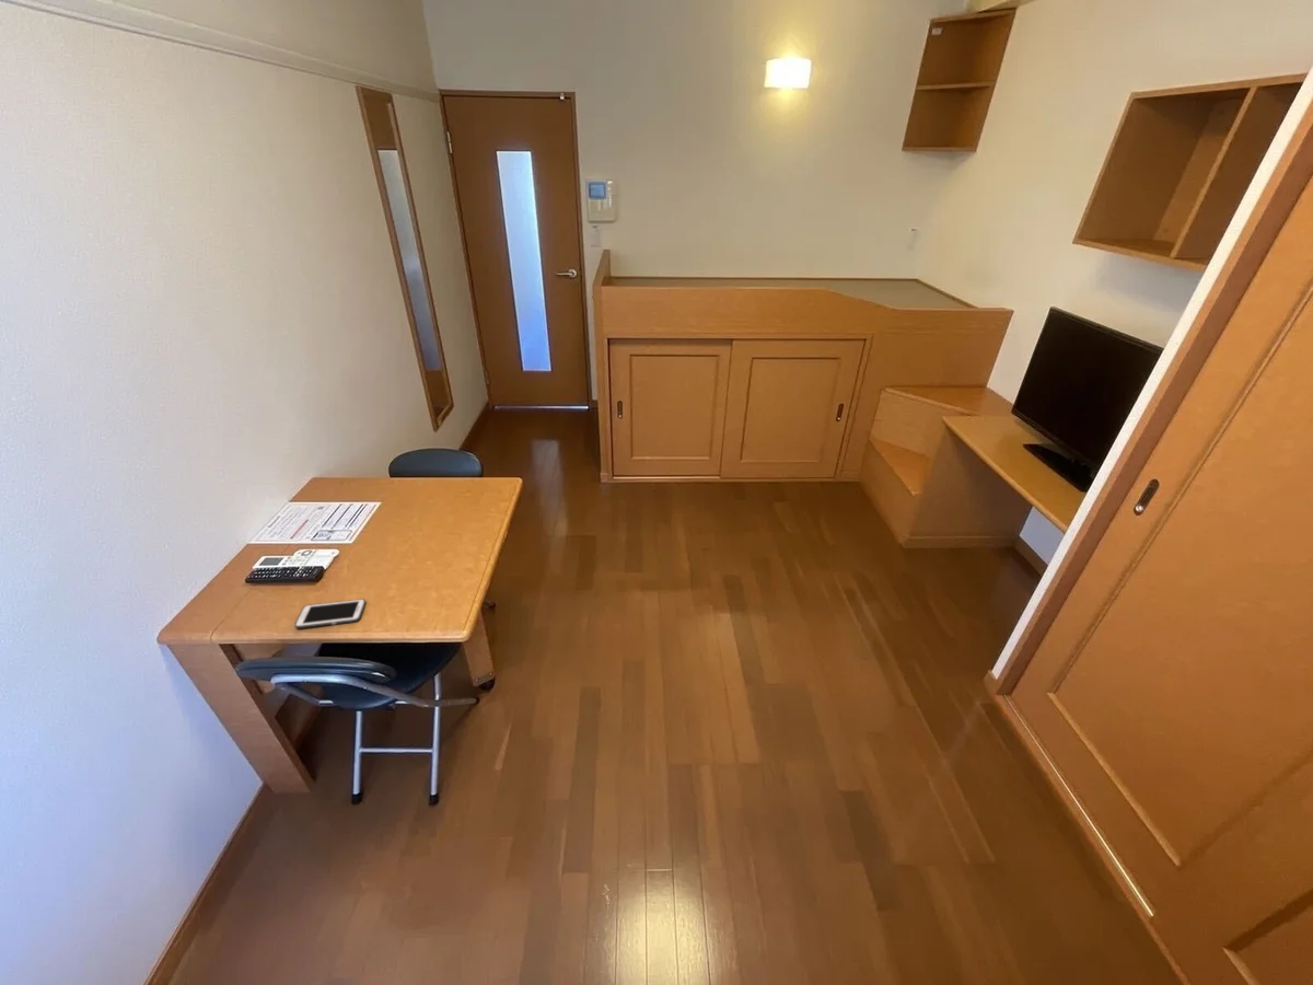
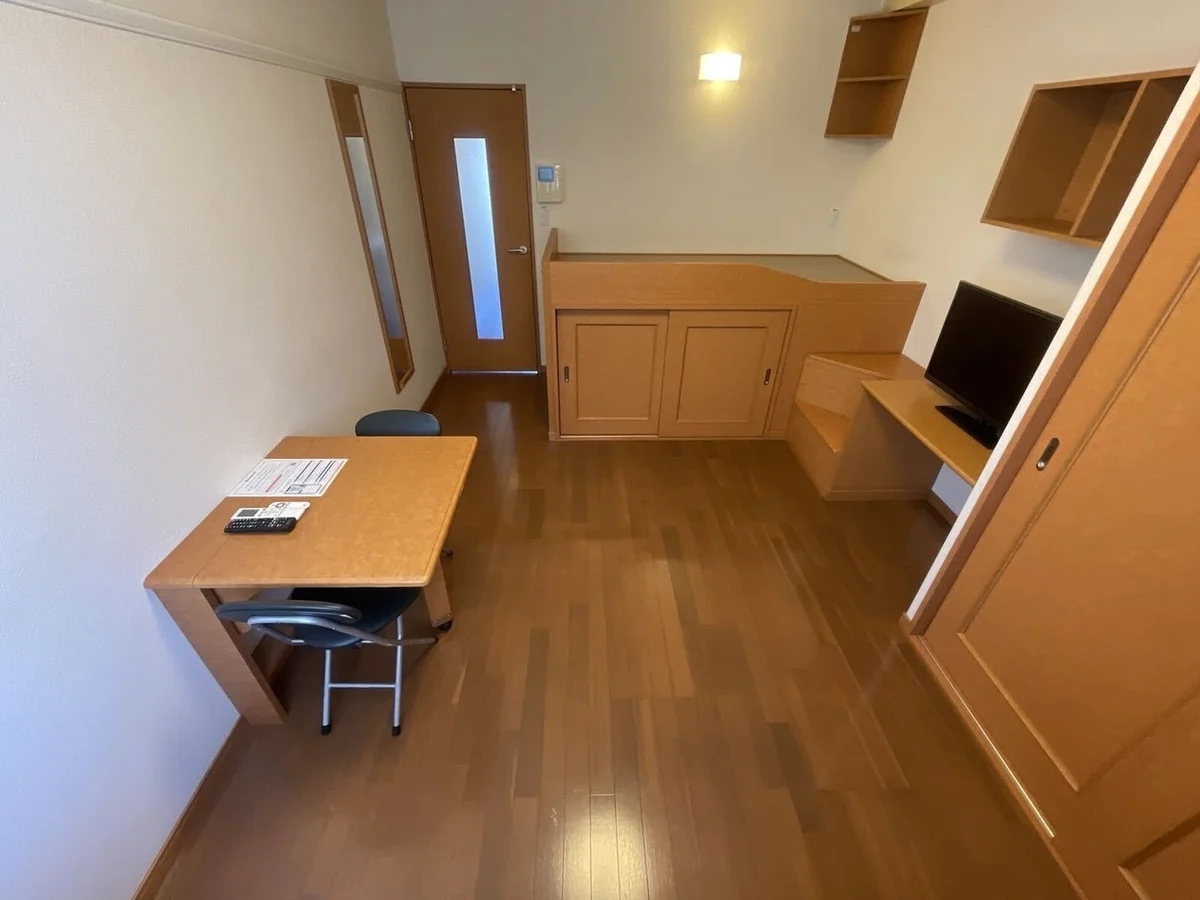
- cell phone (330, 613)
